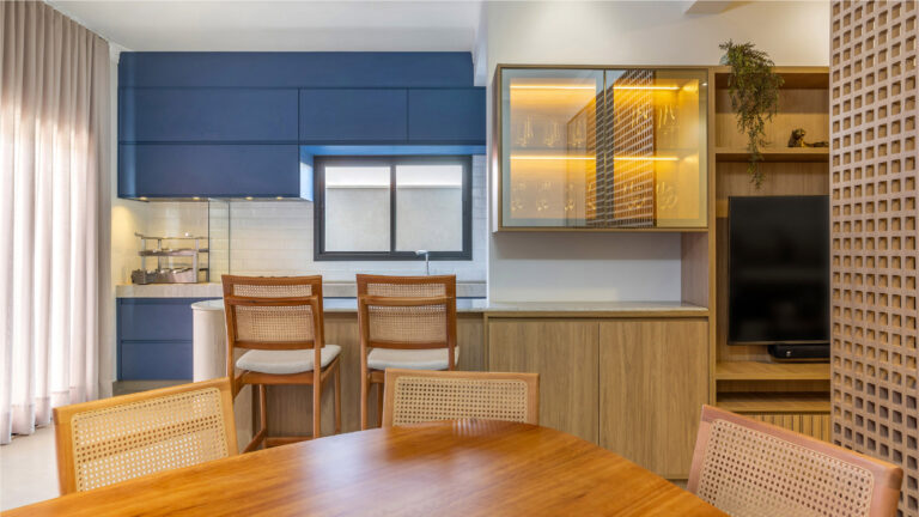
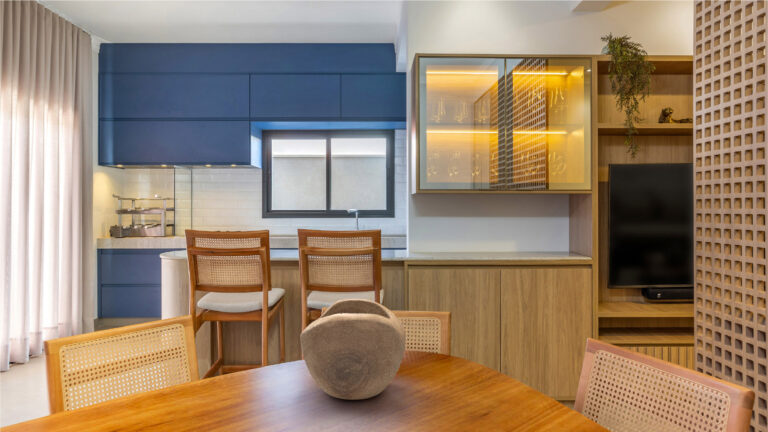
+ decorative bowl (353, 346)
